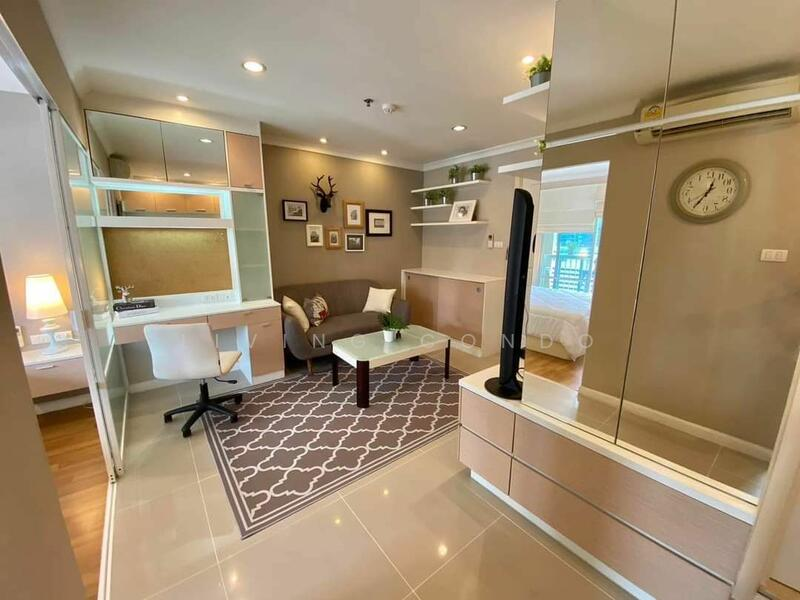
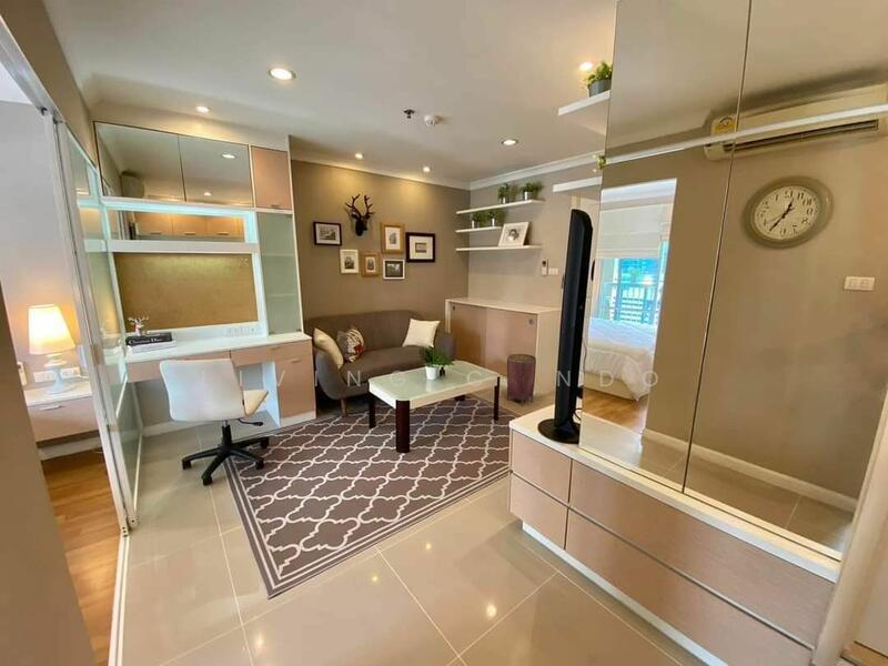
+ woven basket (521, 379)
